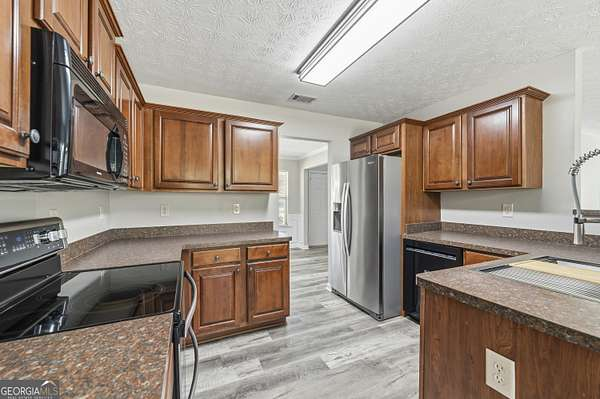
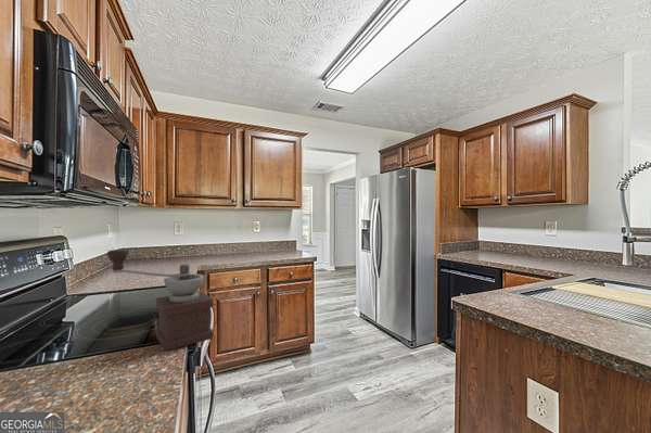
+ coffee grinder (159, 297)
